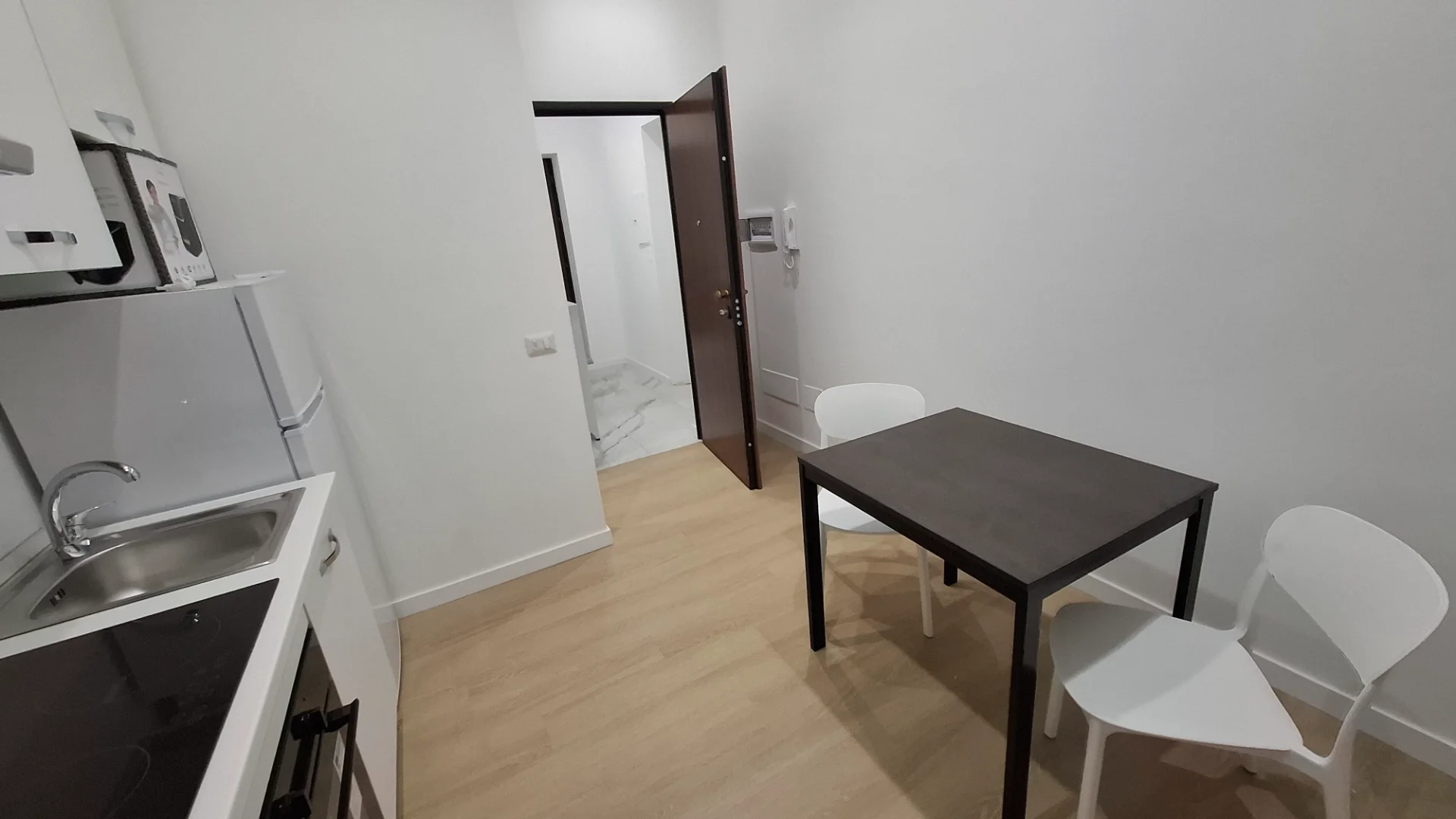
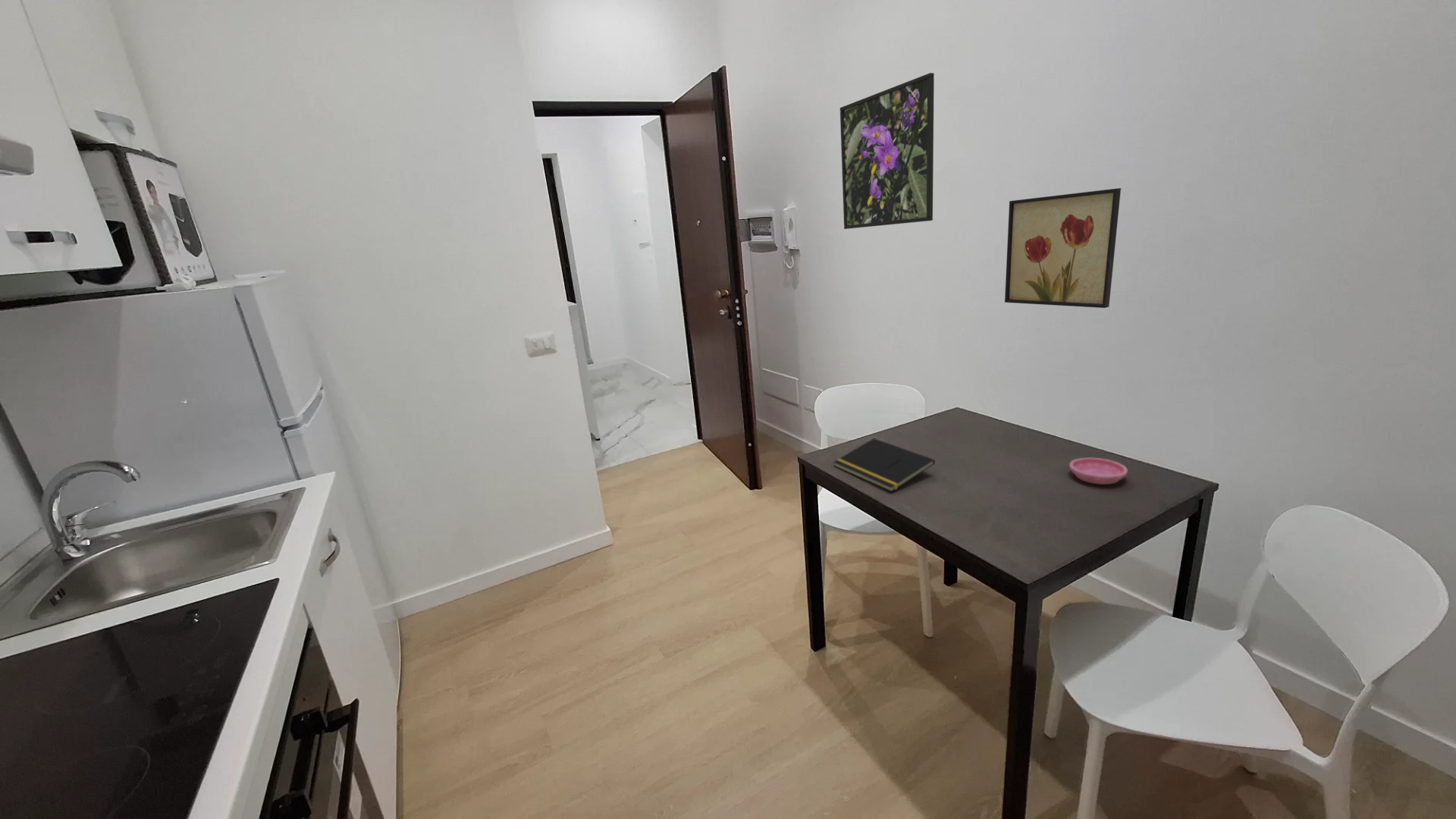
+ wall art (1058, 251)
+ notepad (882, 463)
+ saucer (1097, 472)
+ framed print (883, 160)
